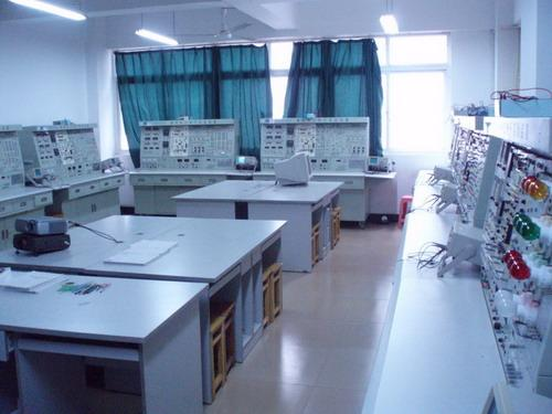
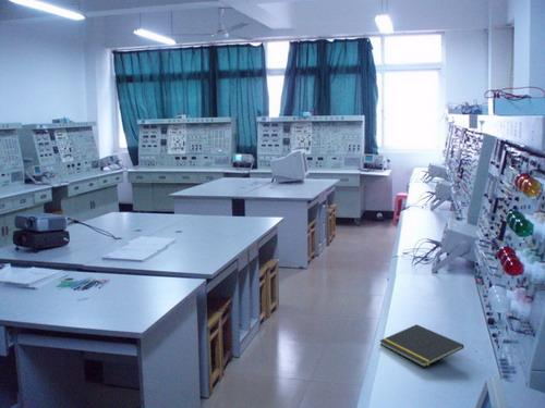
+ notepad (420, 344)
